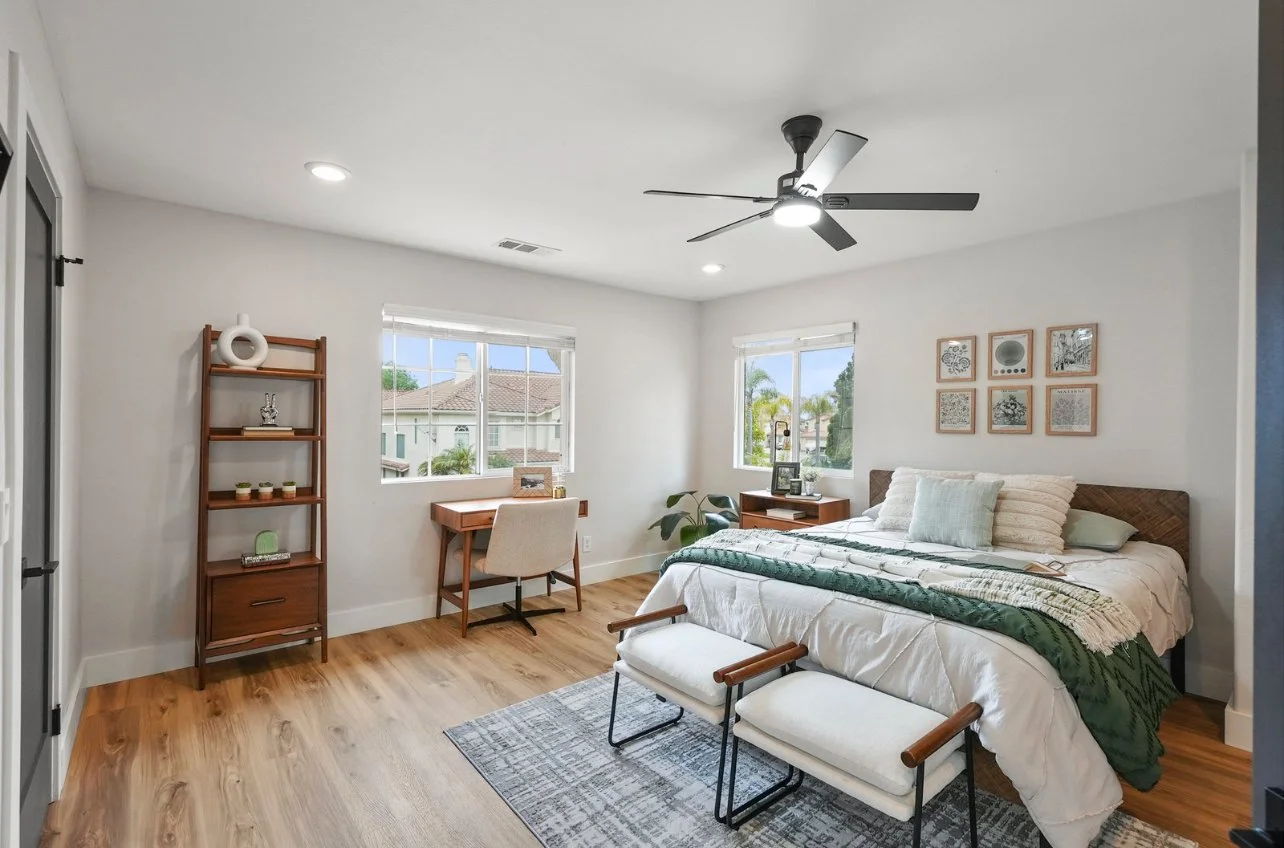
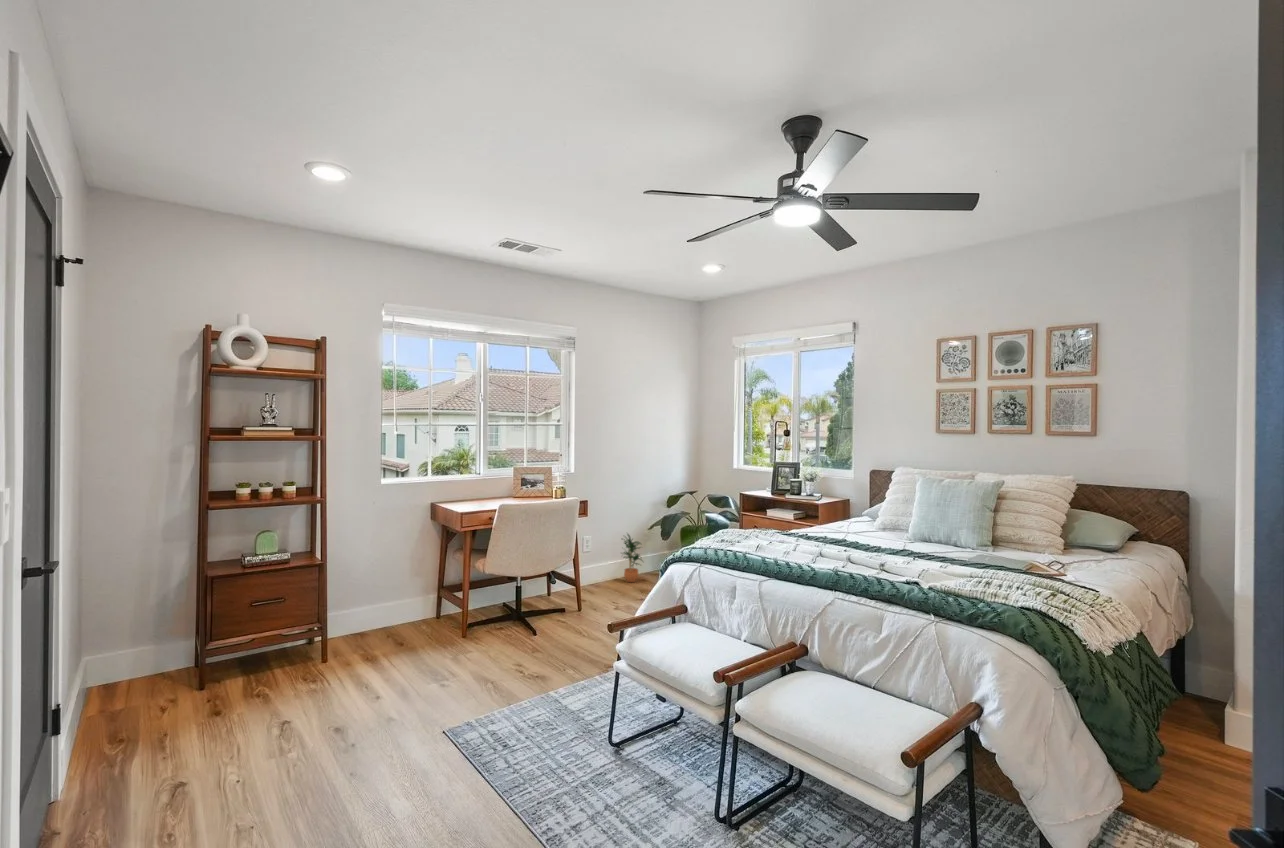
+ potted plant (631, 556)
